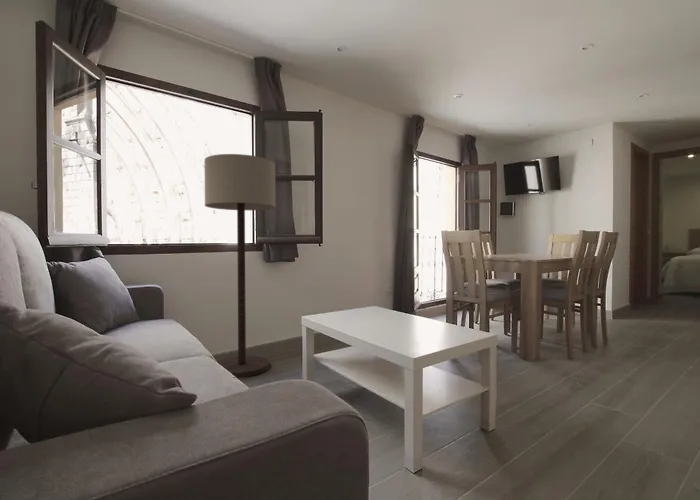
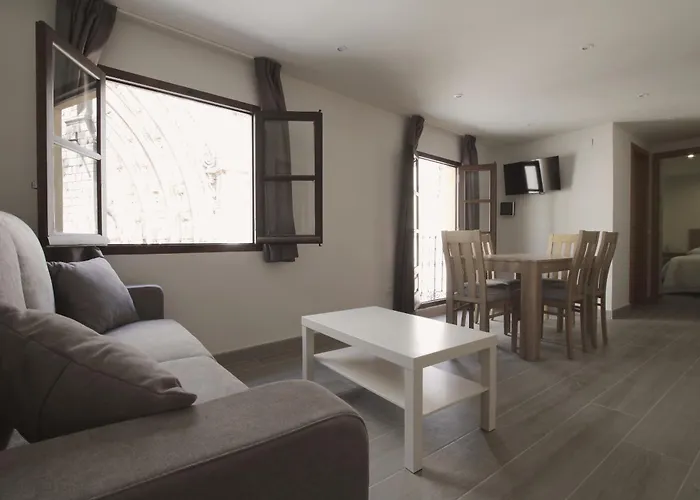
- floor lamp (241, 265)
